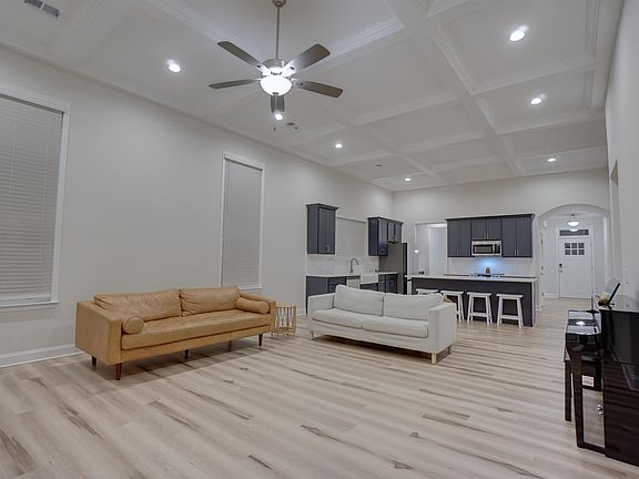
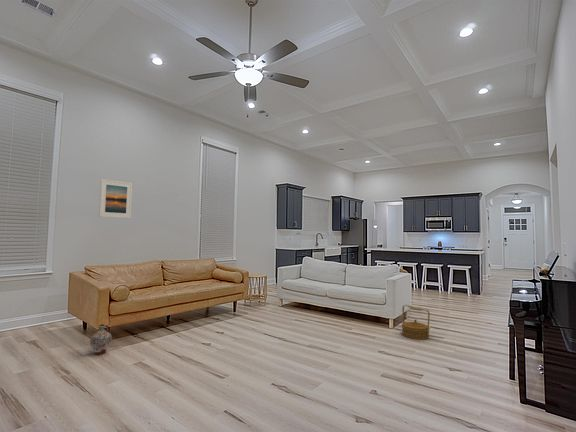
+ ceramic jug (101, 338)
+ basket (415, 321)
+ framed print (116, 199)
